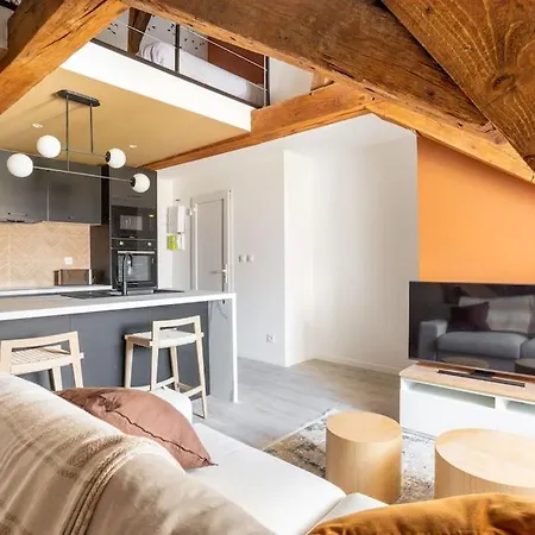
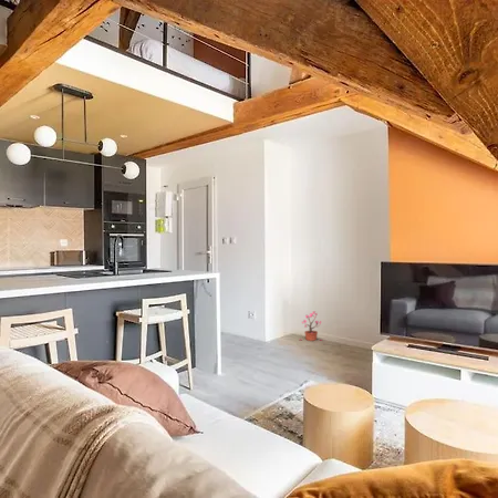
+ potted plant (310, 325)
